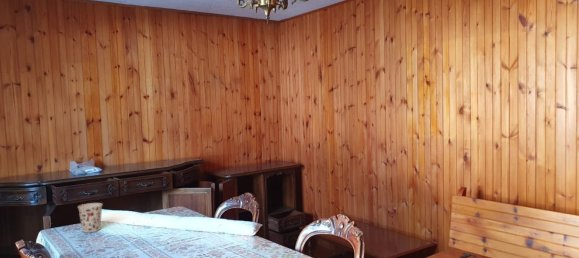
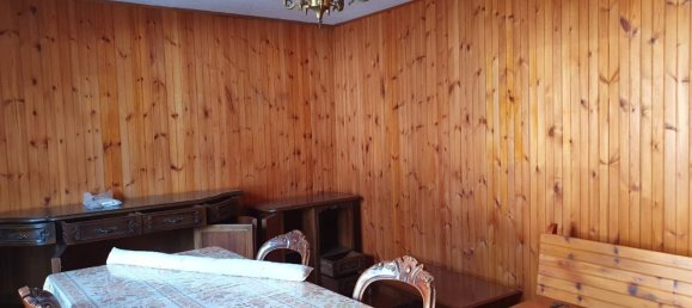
- cup (90, 217)
